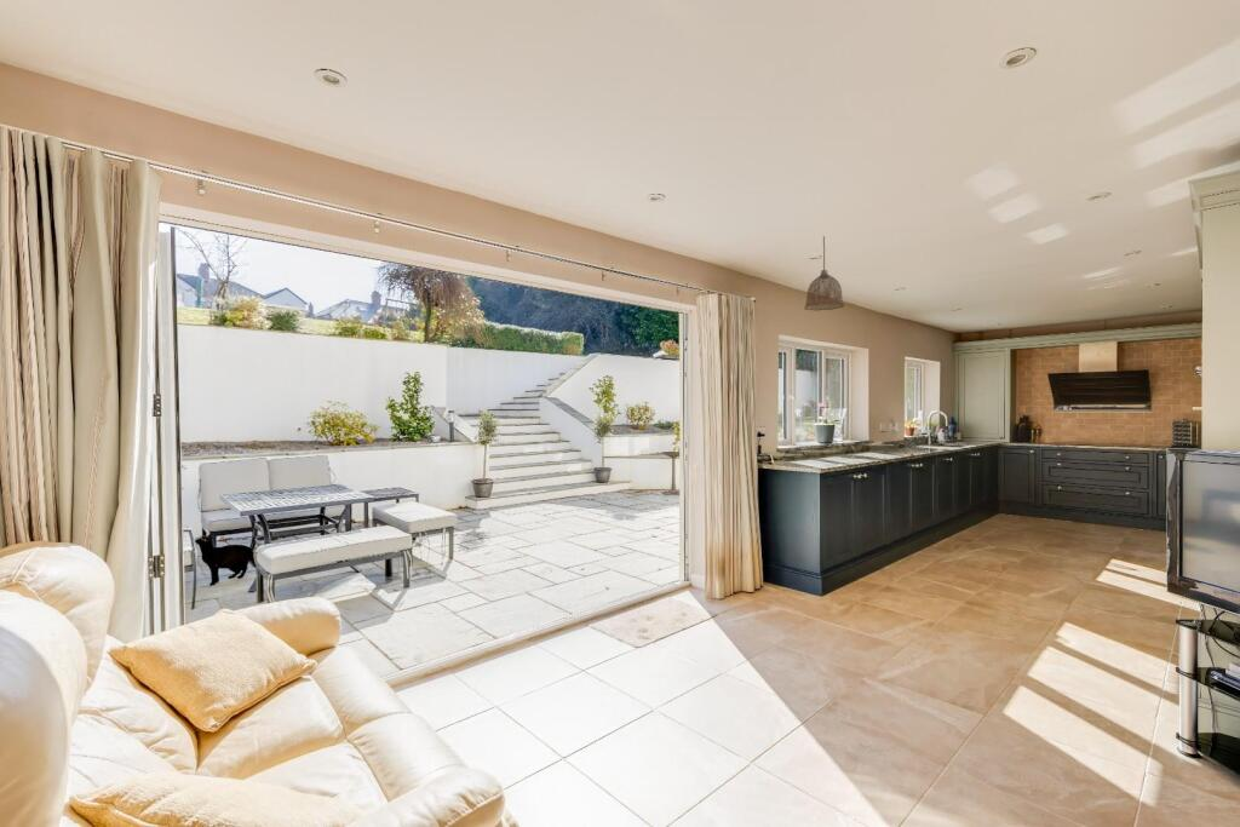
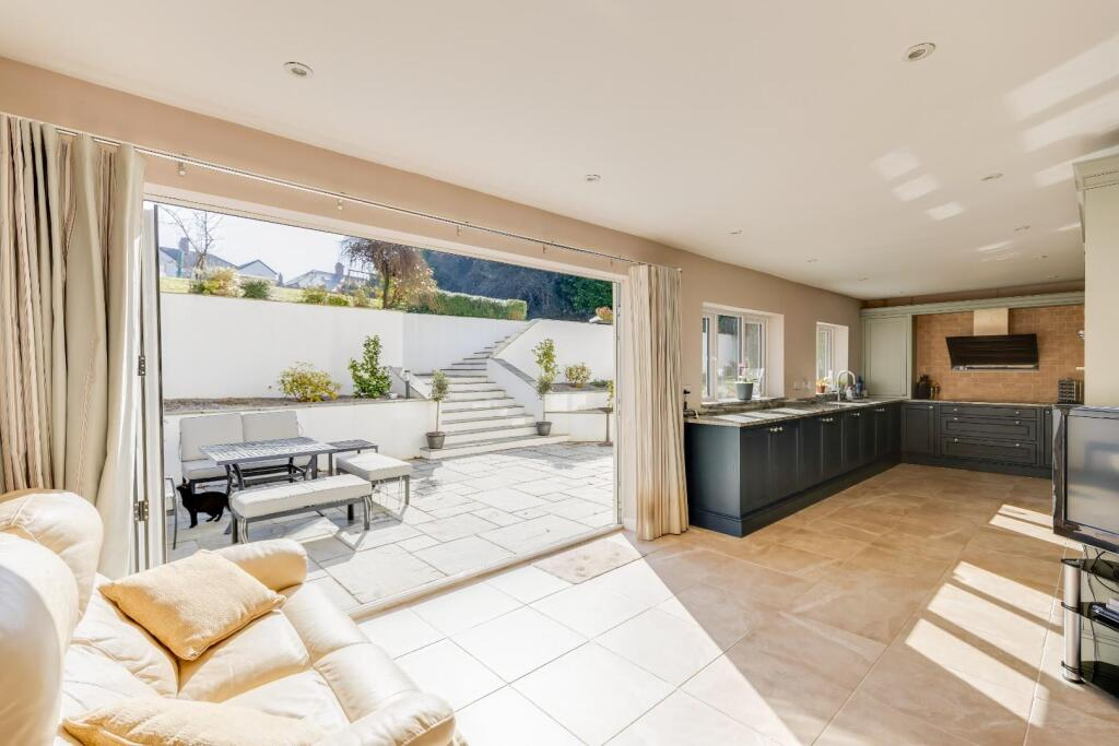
- pendant lamp (823, 271)
